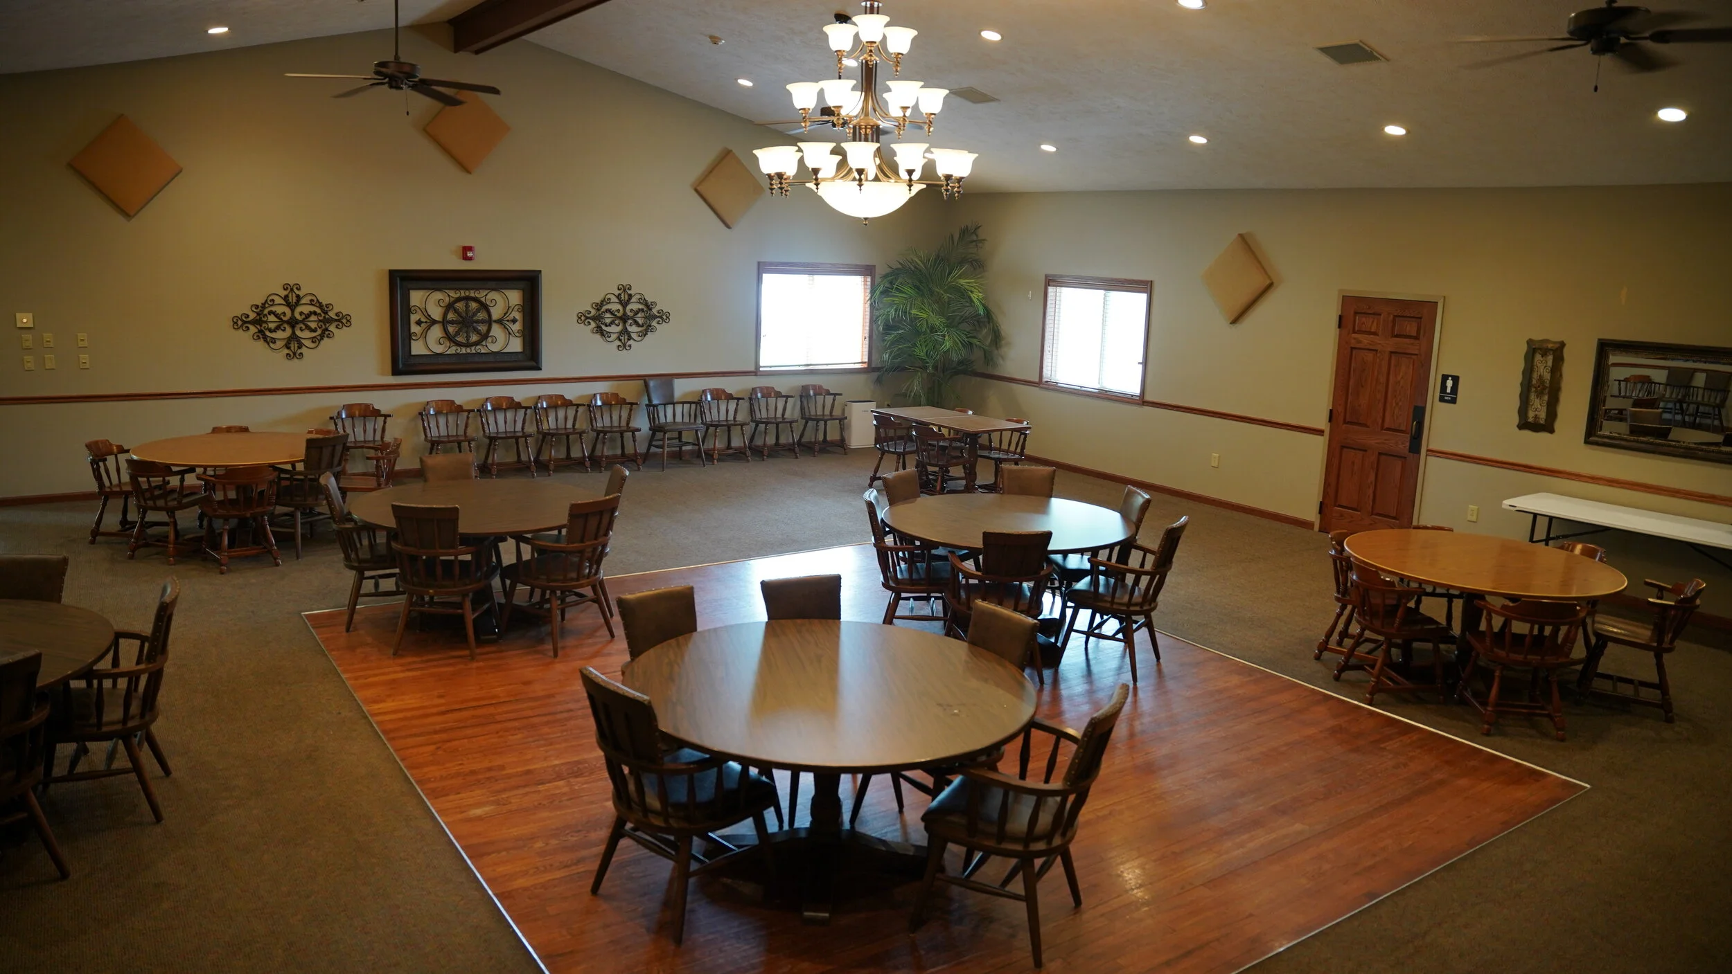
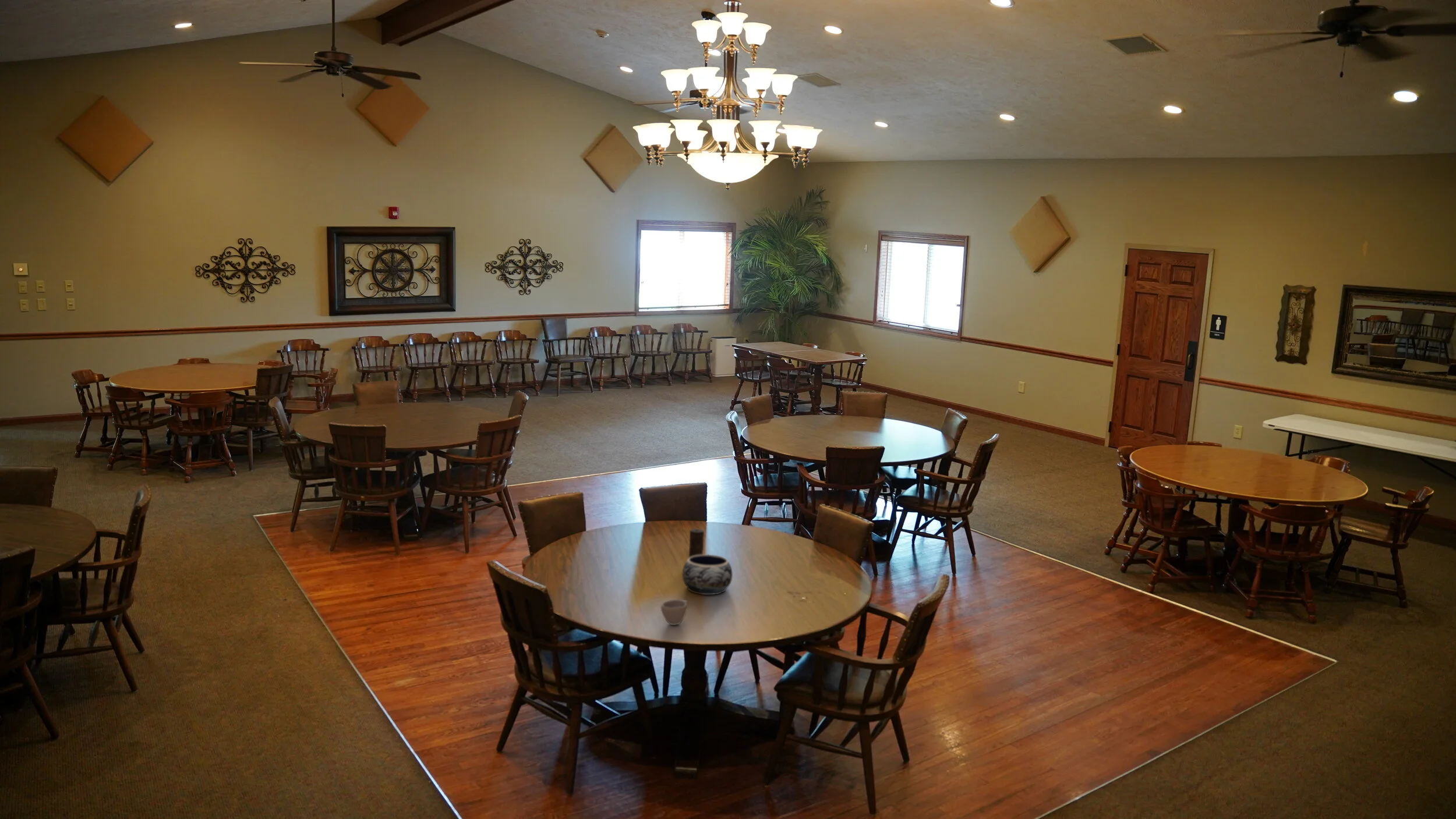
+ candle (696, 547)
+ cup (676, 612)
+ decorative bowl (707, 574)
